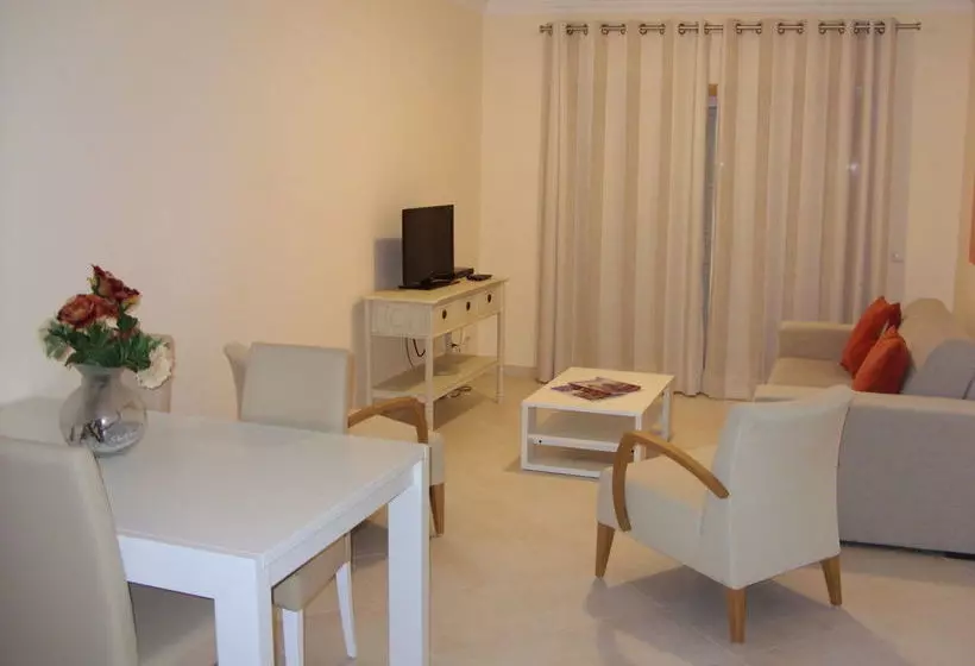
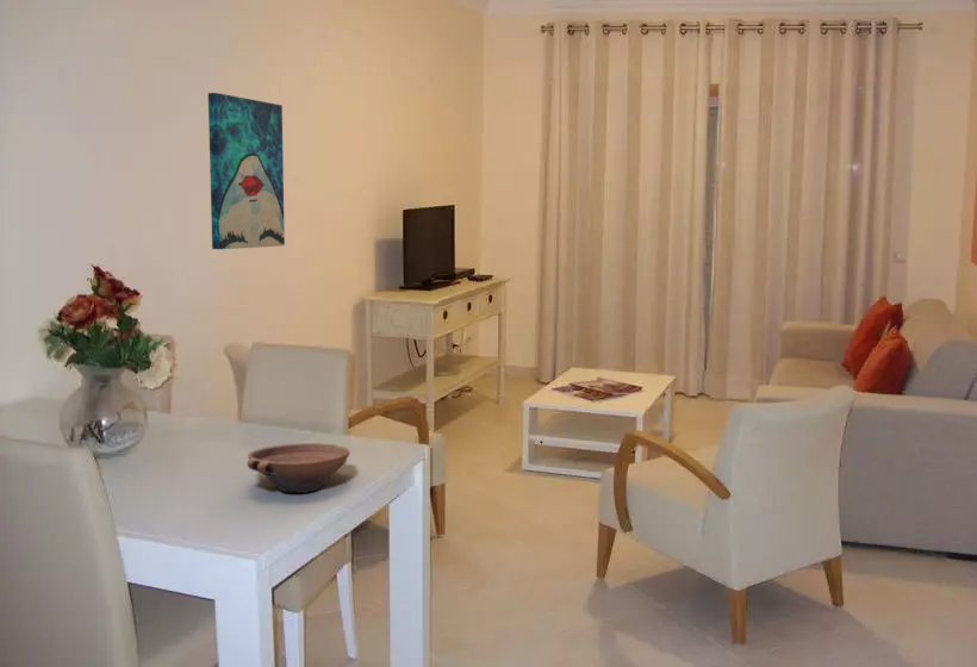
+ bowl (299, 469)
+ wall art (248, 174)
